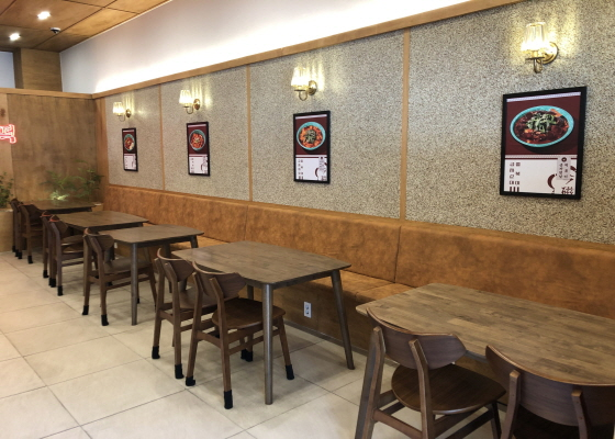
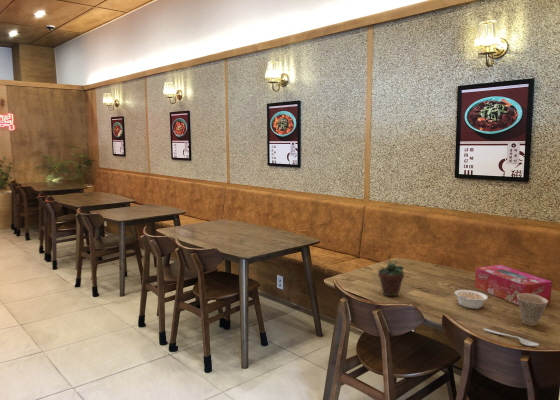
+ succulent plant (391, 273)
+ cup (531, 310)
+ spoon (510, 336)
+ tissue box (511, 284)
+ legume (471, 299)
